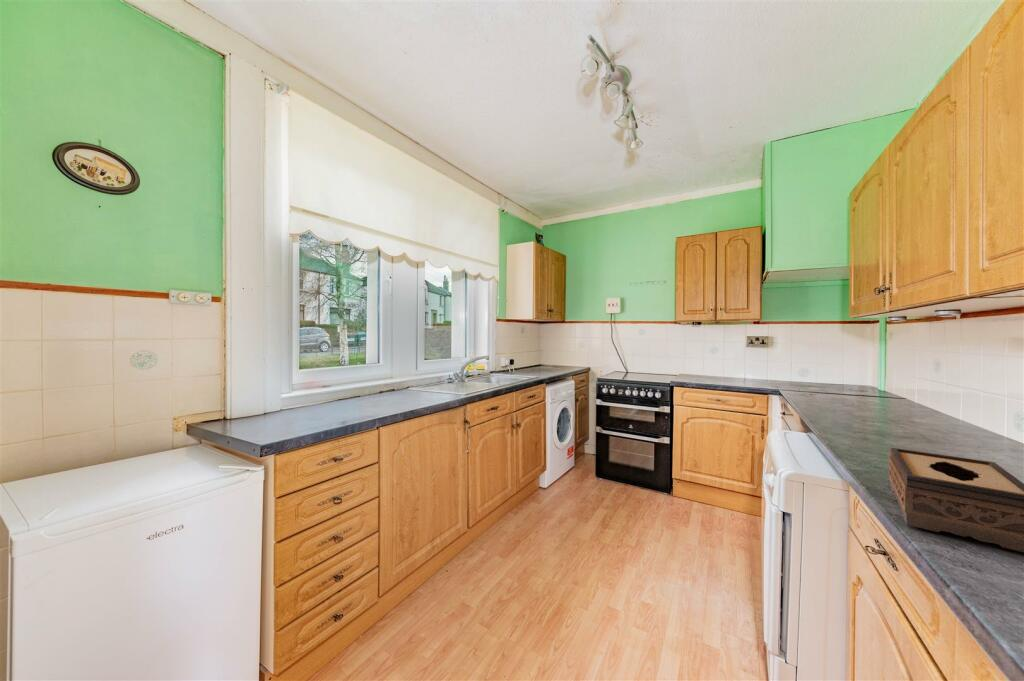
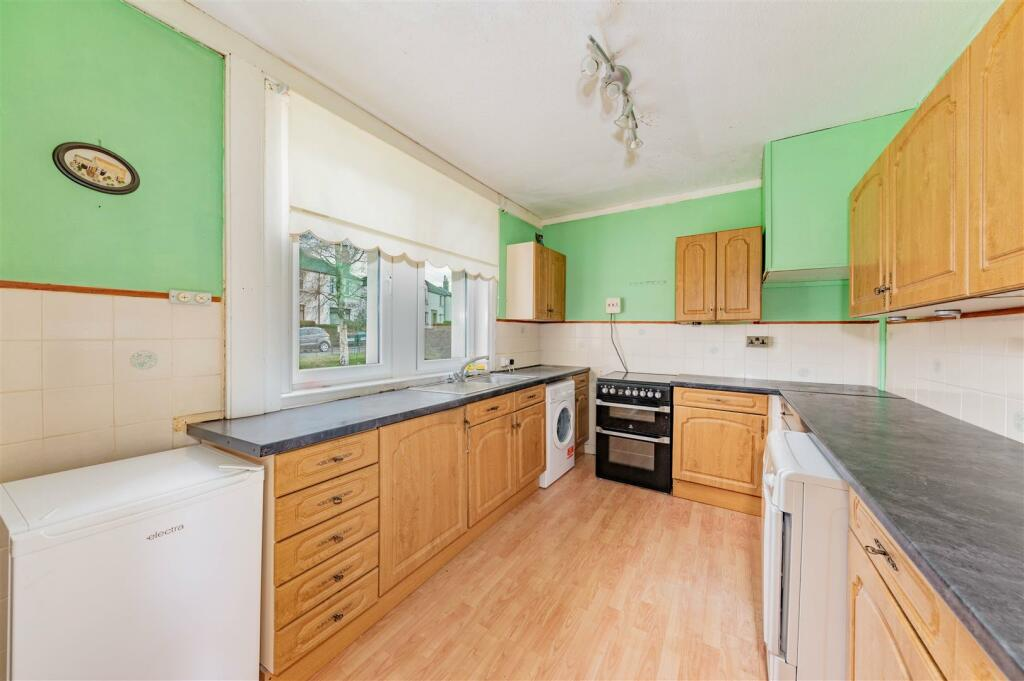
- tissue box (952, 491)
